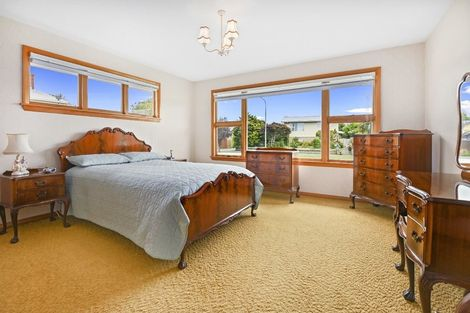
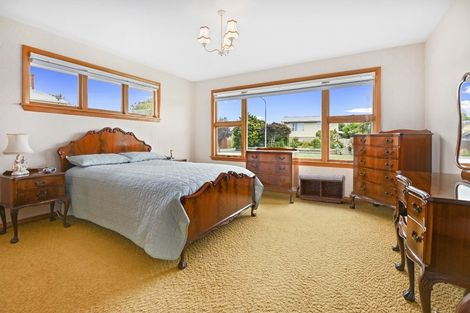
+ bench (322, 186)
